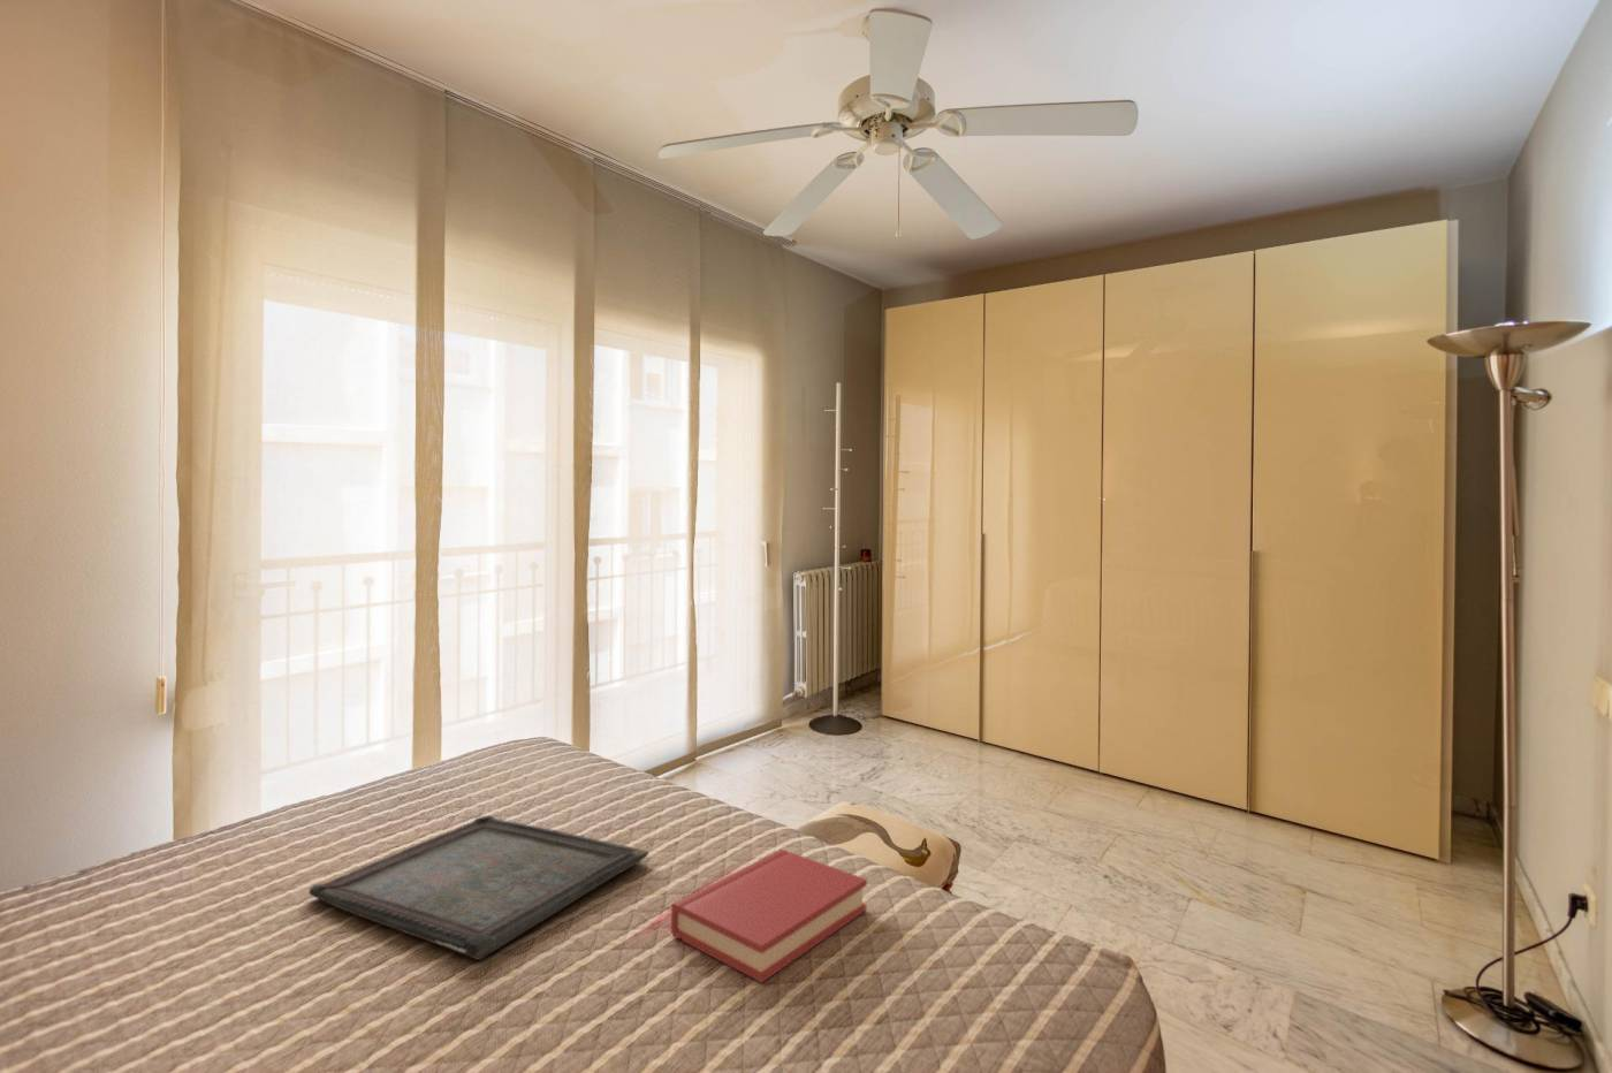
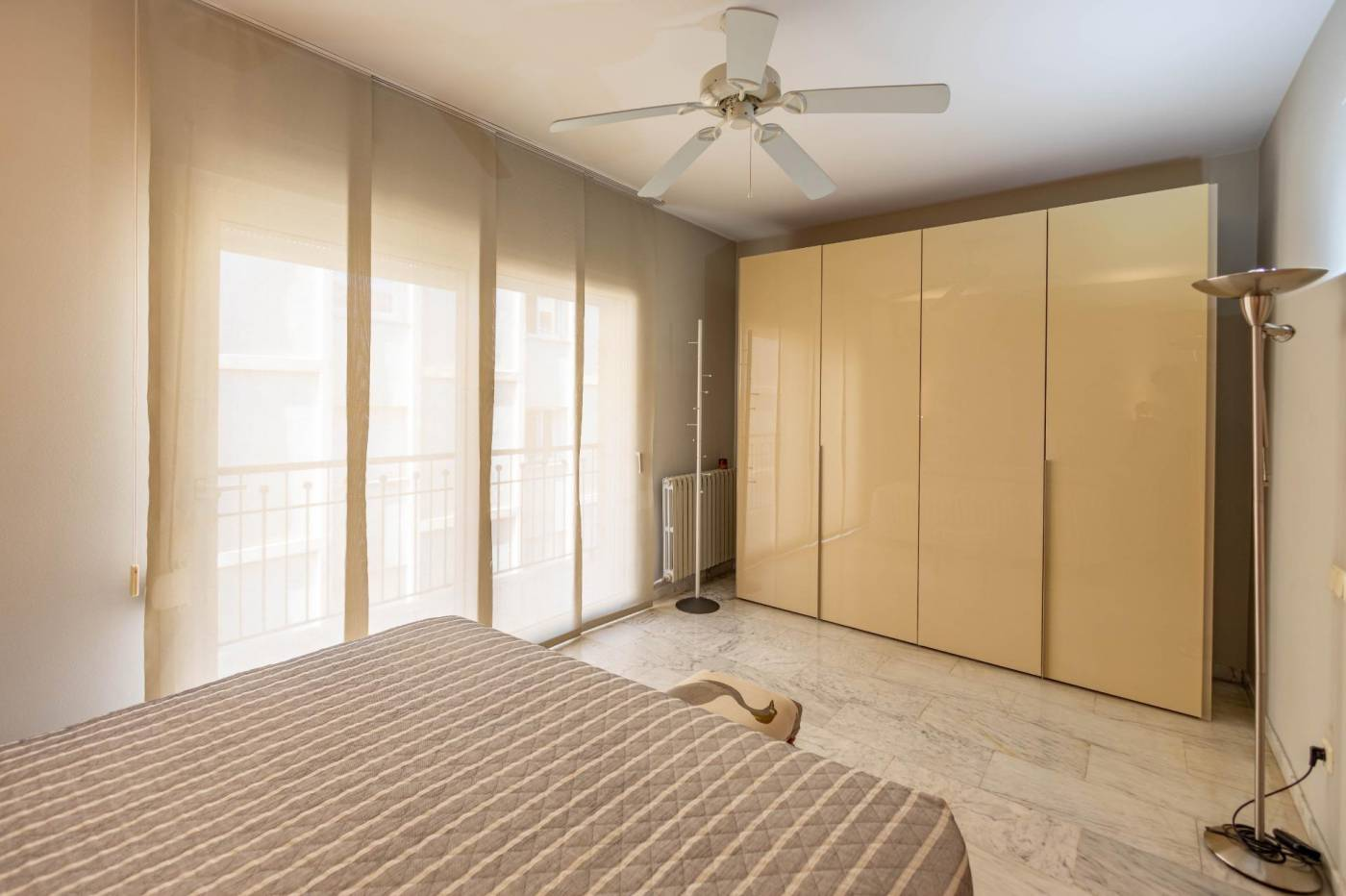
- hardback book (771, 907)
- serving tray (487, 872)
